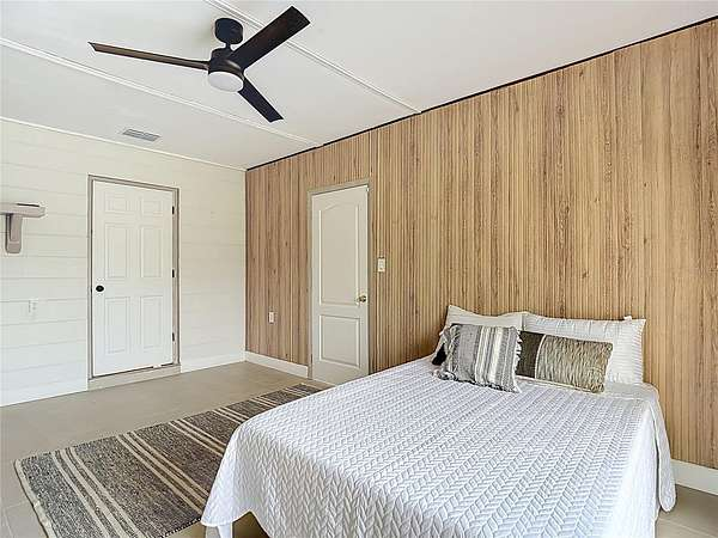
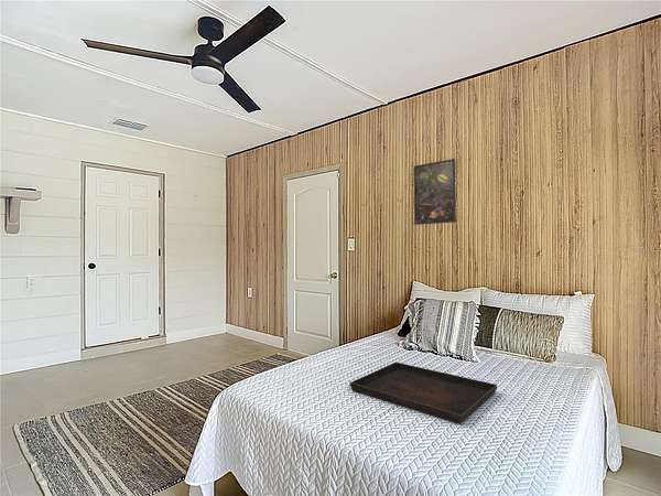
+ serving tray (422, 387)
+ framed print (434, 193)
